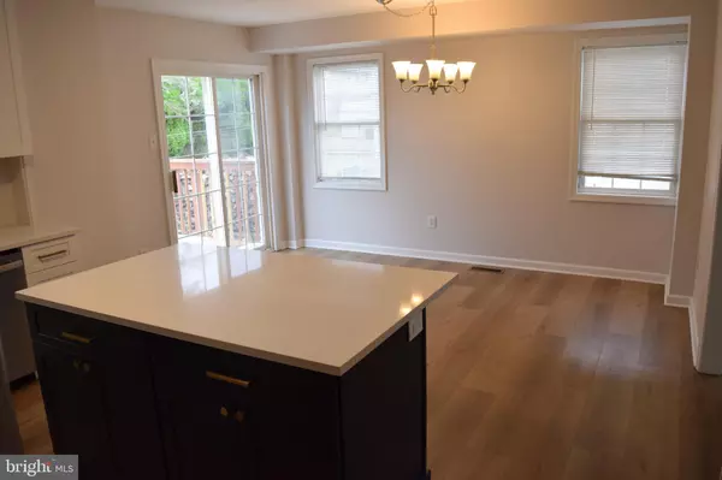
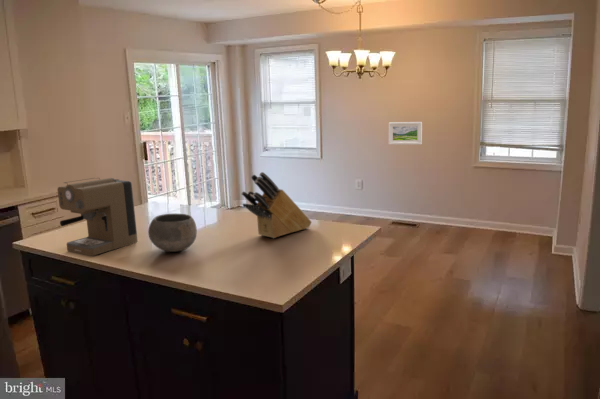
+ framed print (405, 133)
+ coffee maker (96, 215)
+ knife block (277, 201)
+ bowl (173, 233)
